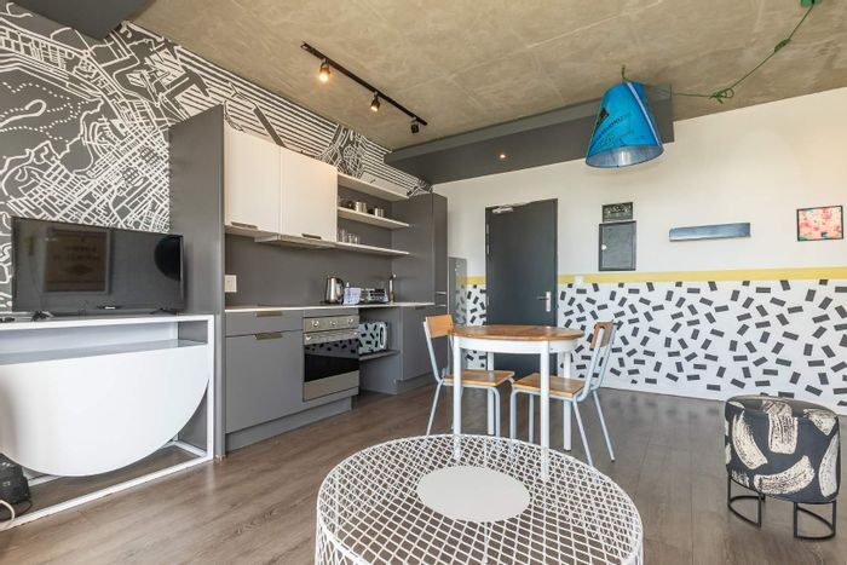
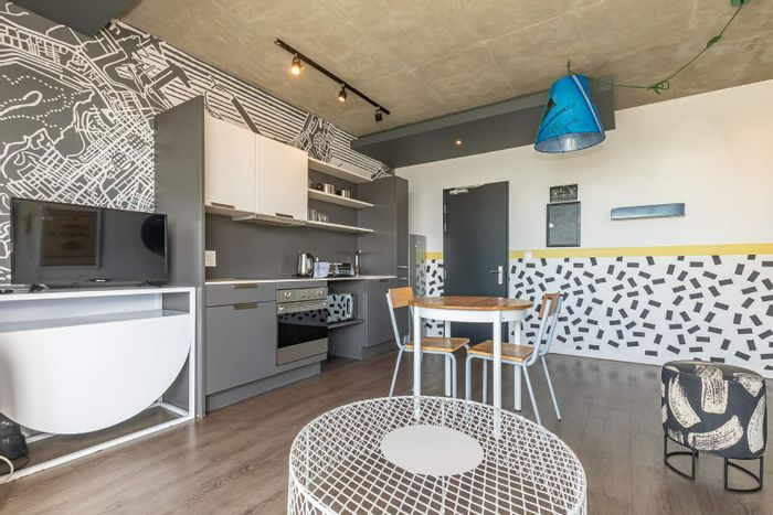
- wall art (819, 223)
